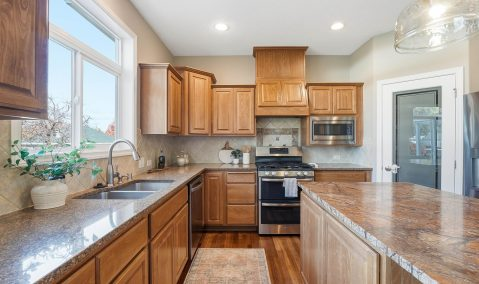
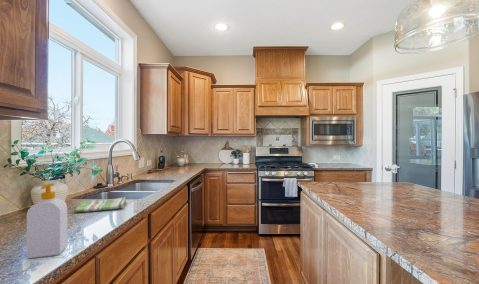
+ soap bottle (47, 218)
+ dish towel (102, 204)
